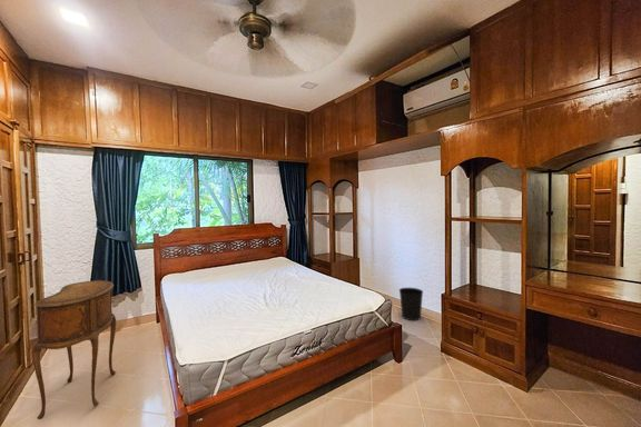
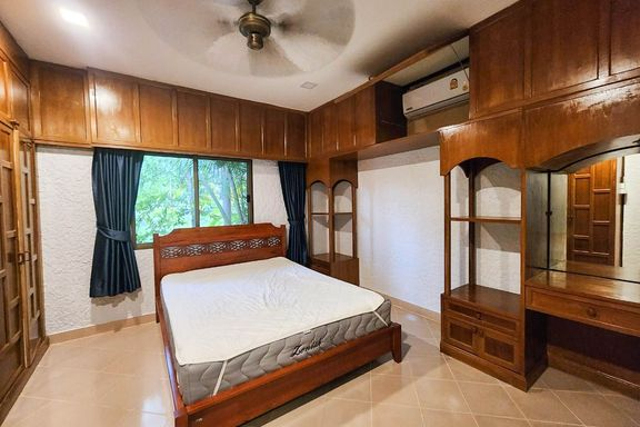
- side table (81, 340)
- wastebasket (411, 304)
